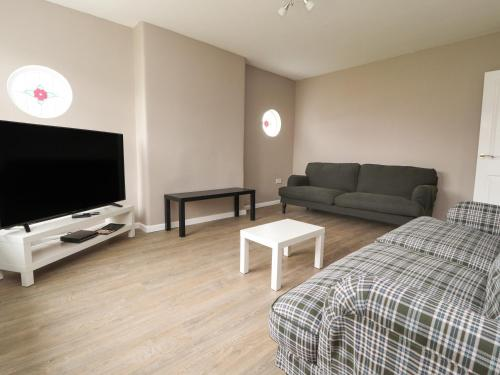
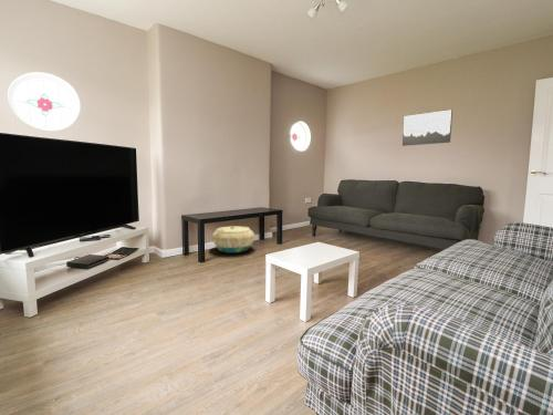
+ wall art (426, 128)
+ basket (233, 238)
